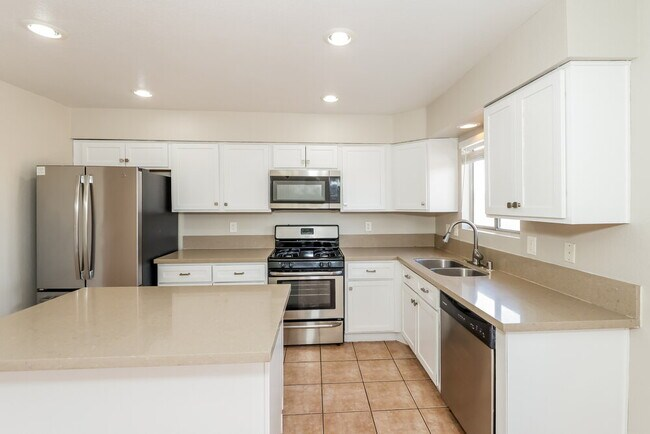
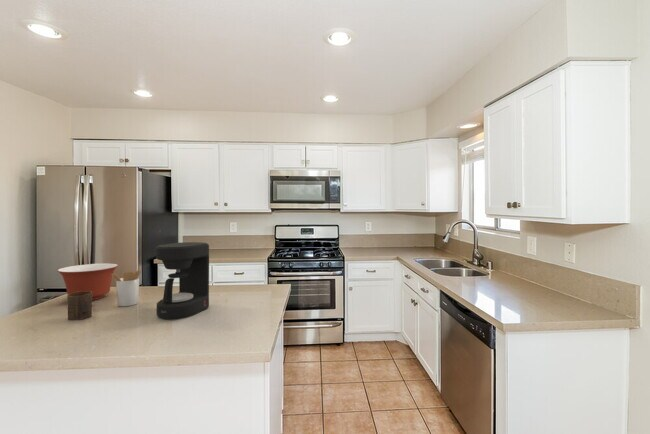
+ mixing bowl (89, 282)
+ utensil holder (129, 286)
+ cup (80, 305)
+ coffee maker (183, 277)
